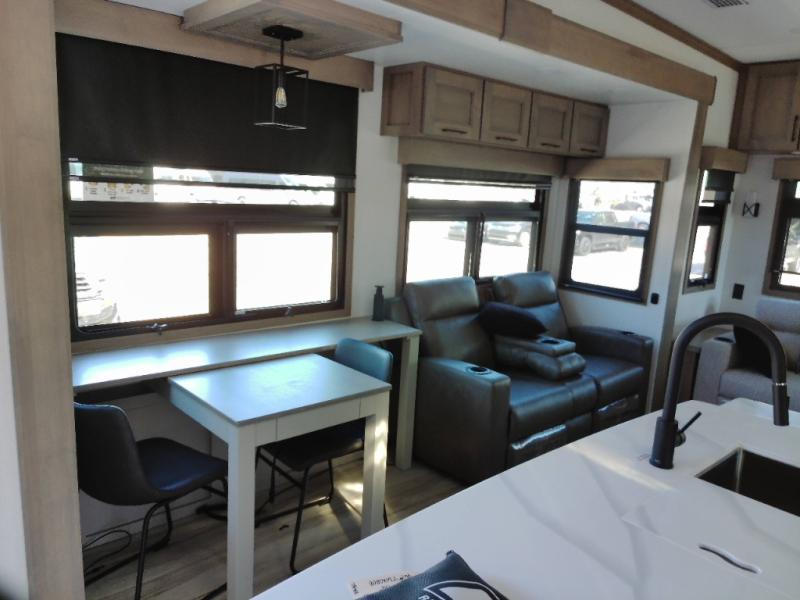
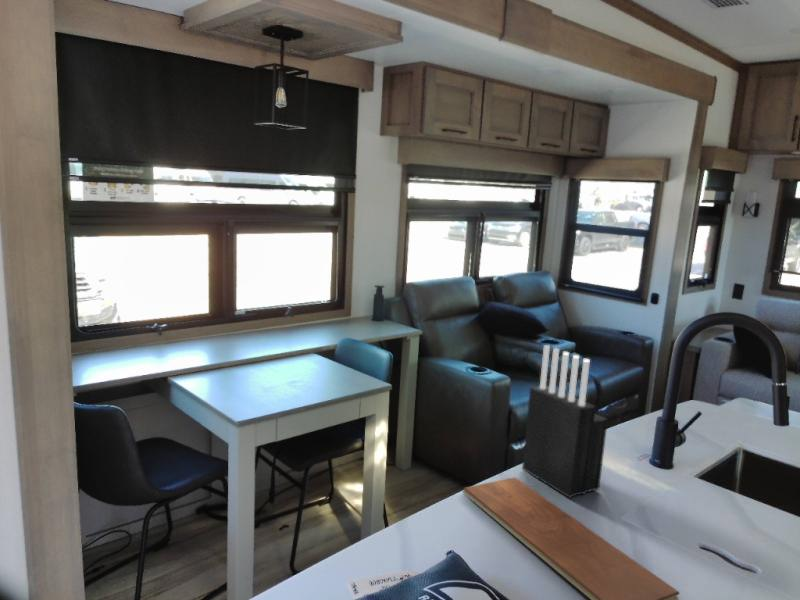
+ knife block (569, 416)
+ chopping board (555, 536)
